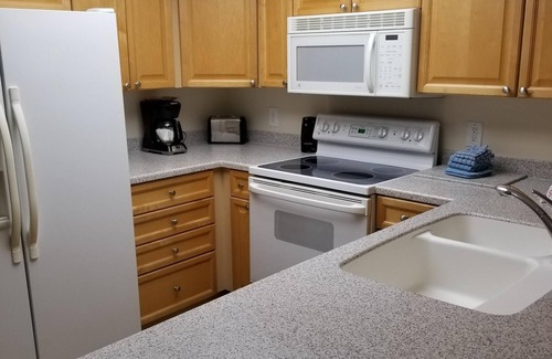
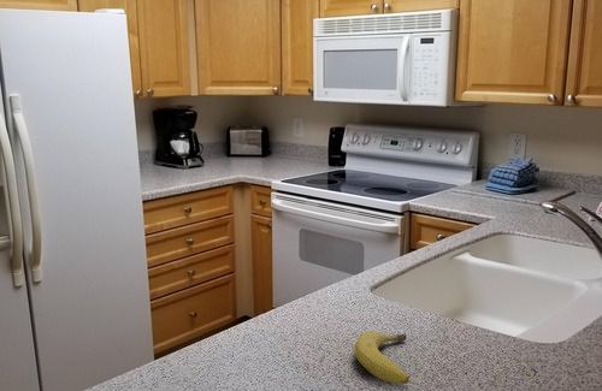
+ fruit (380, 353)
